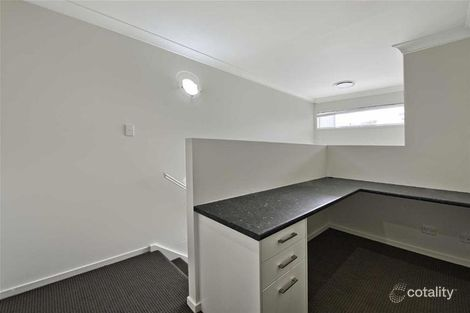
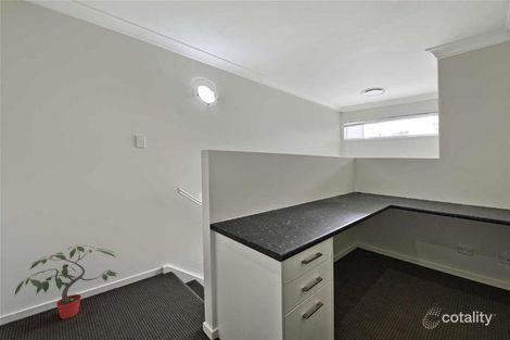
+ potted plant (72, 280)
